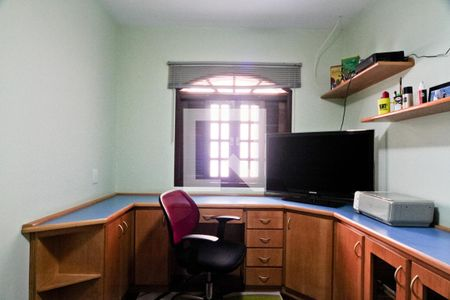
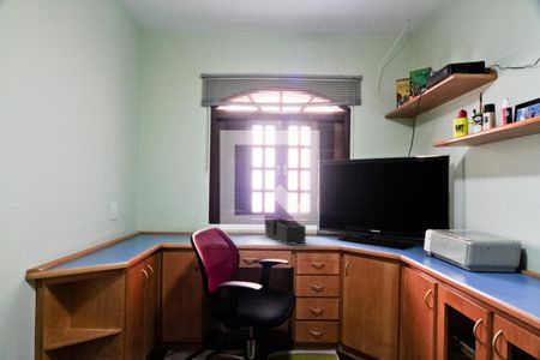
+ desk organizer (283, 230)
